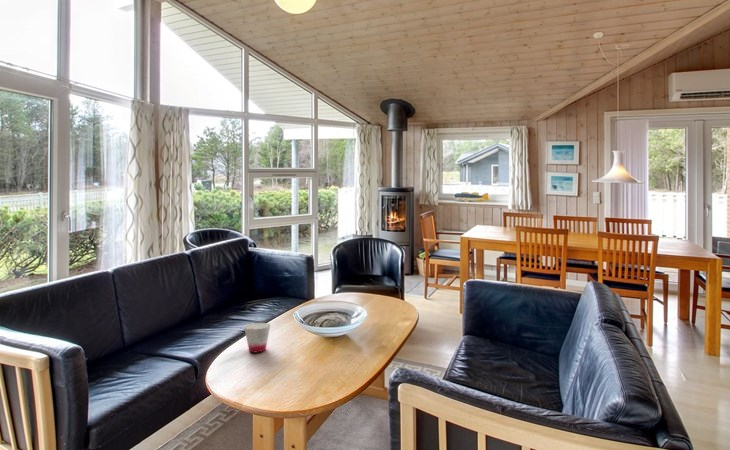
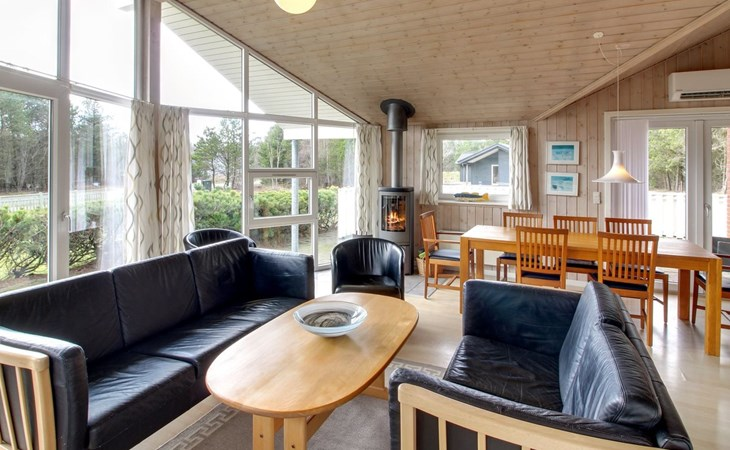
- cup (257, 338)
